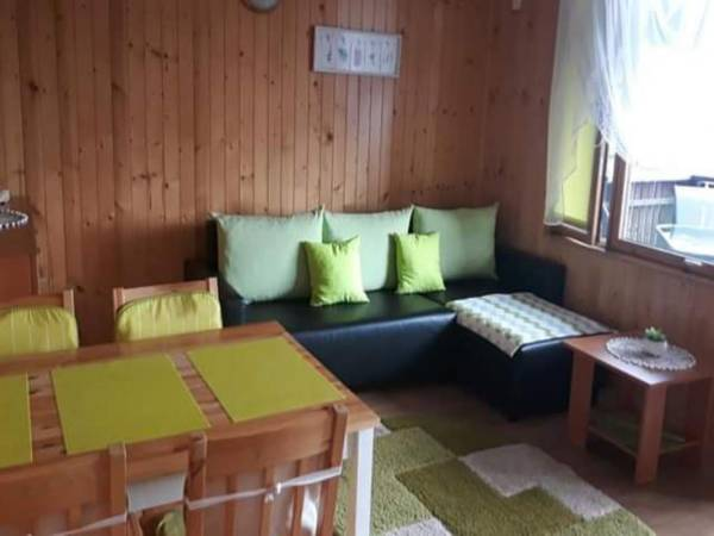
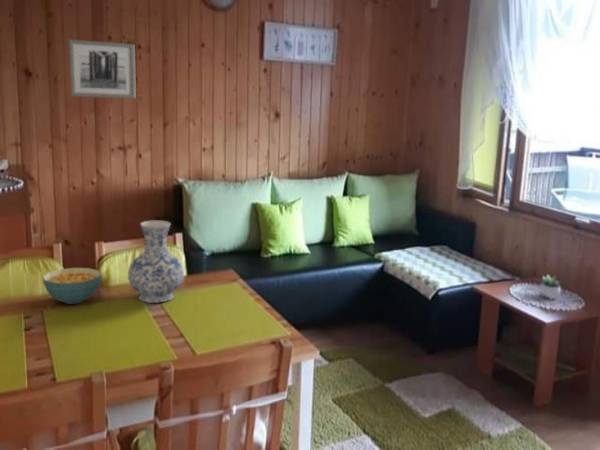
+ wall art (103, 70)
+ vase (156, 260)
+ cereal bowl (72, 288)
